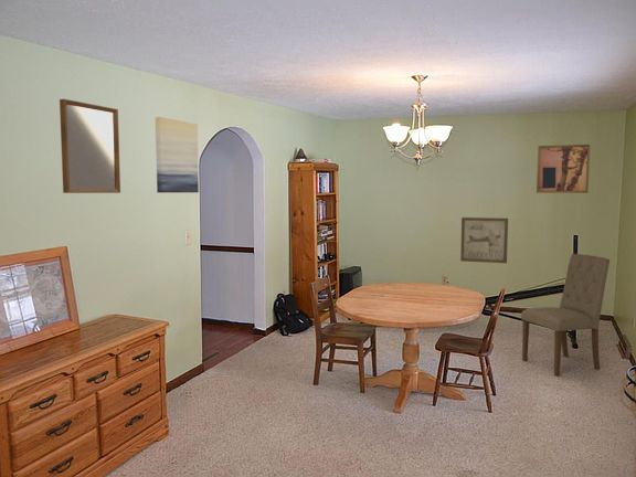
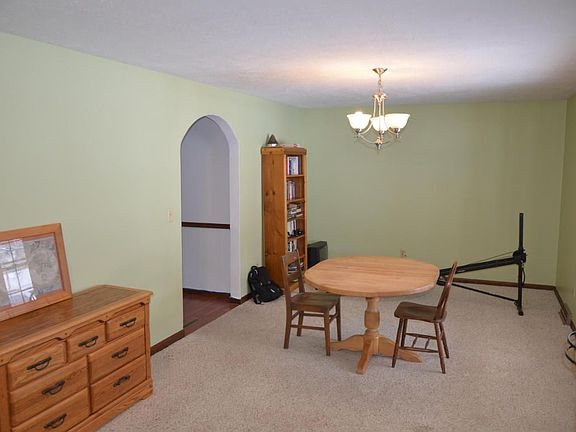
- dining chair (564, 310)
- wall art (484, 240)
- wall art (562, 169)
- home mirror (92, 149)
- wall art (178, 157)
